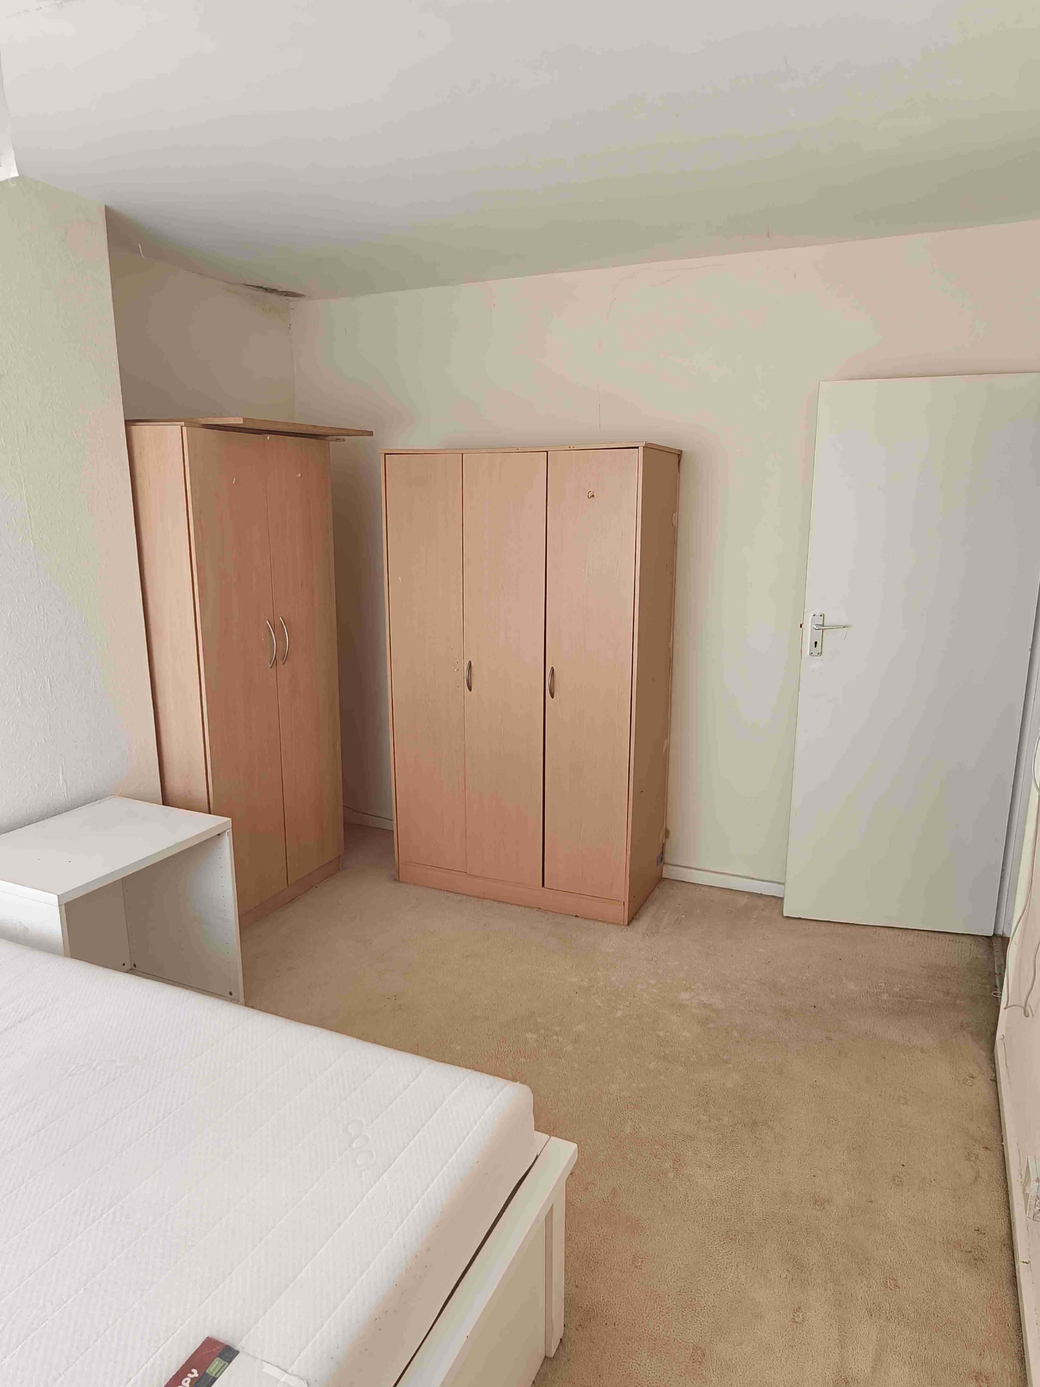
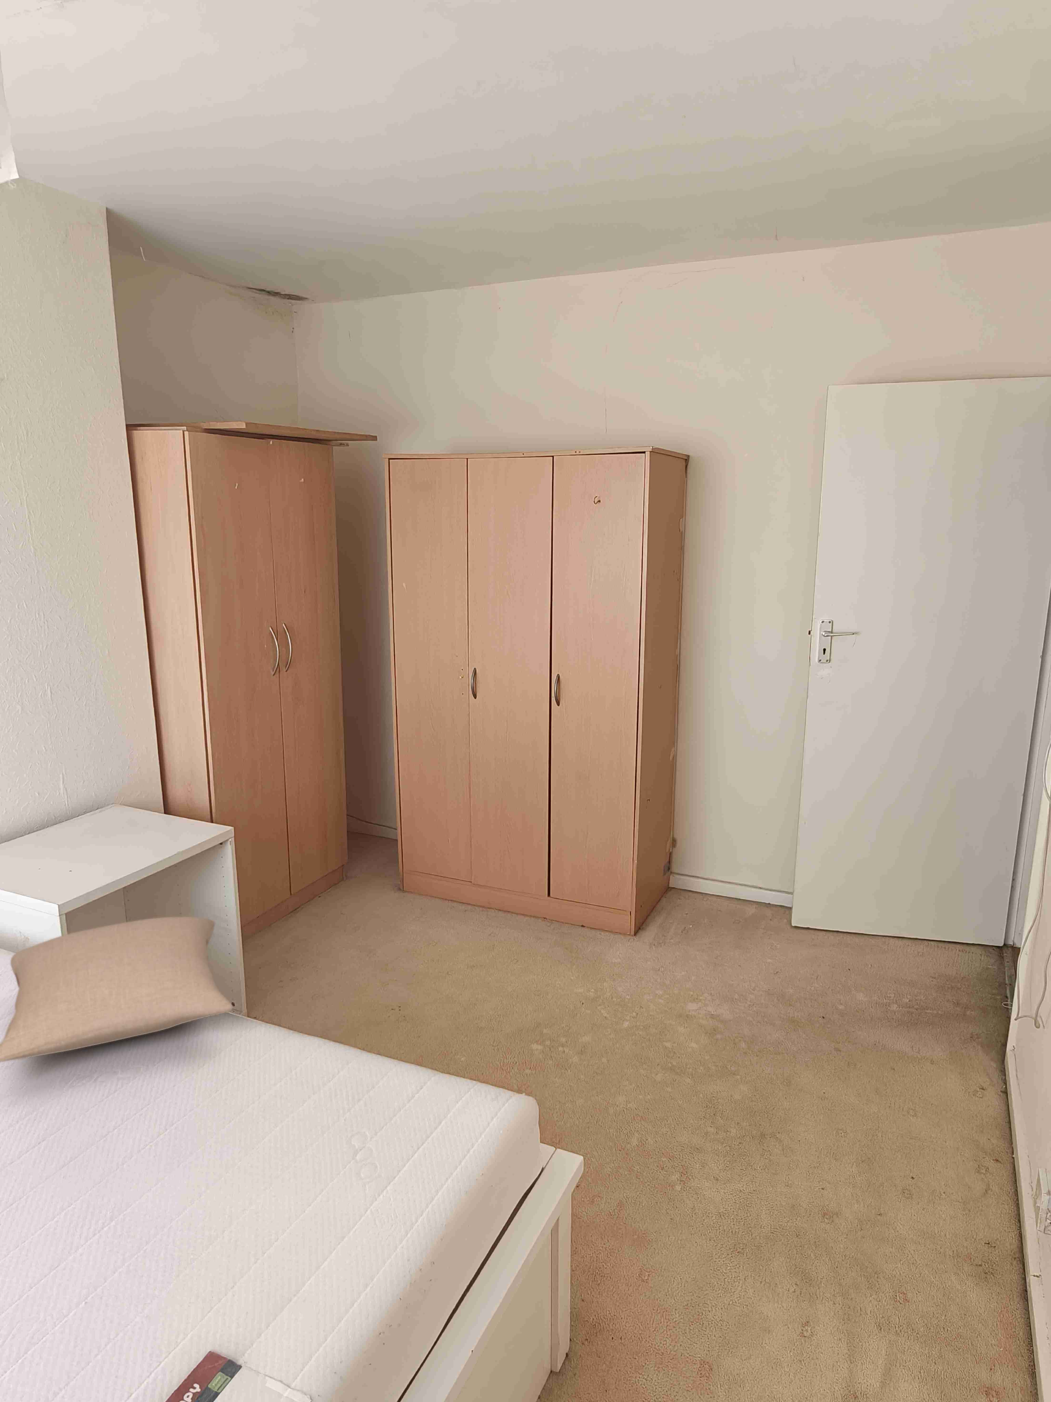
+ pillow (117, 983)
